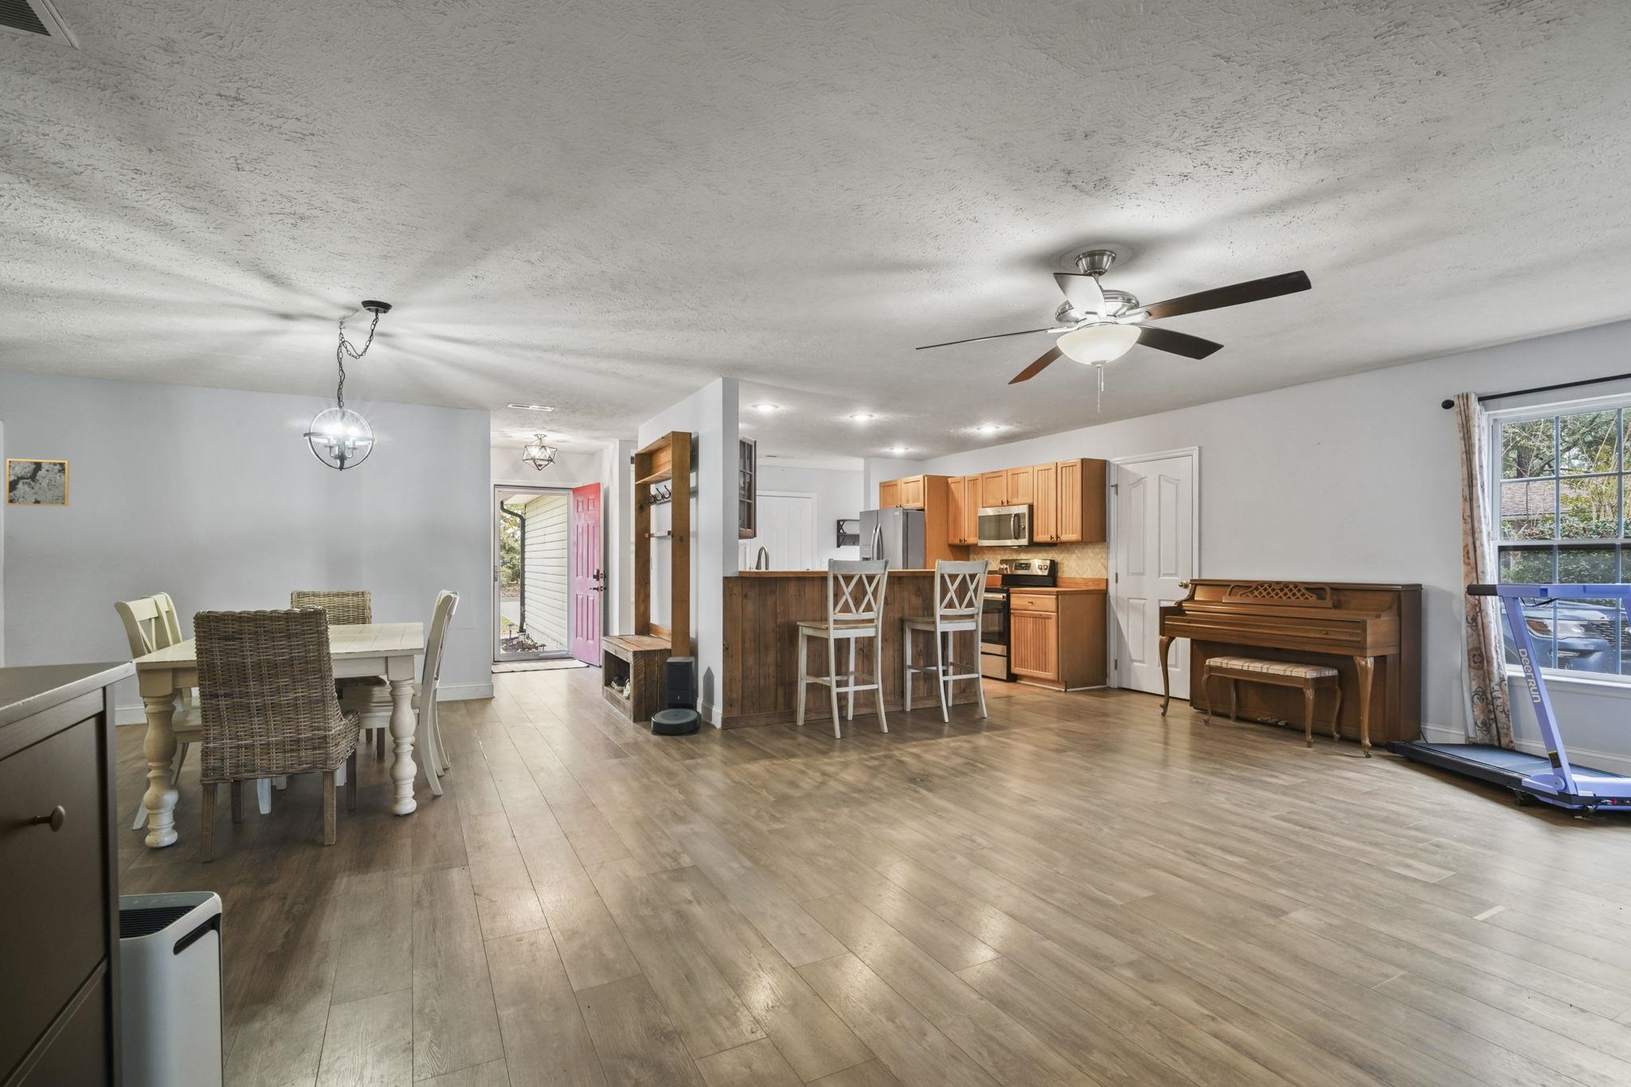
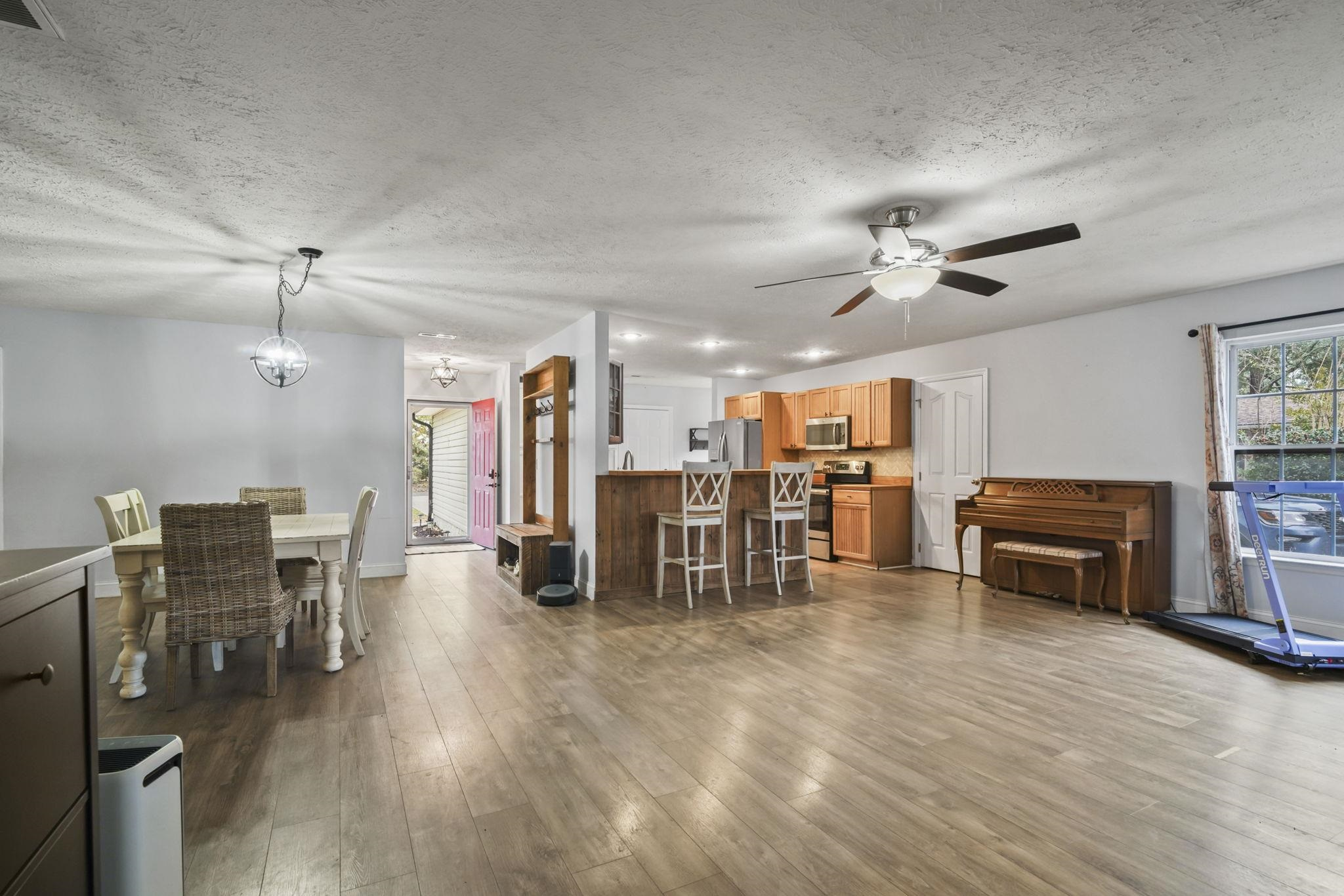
- wall art (38, 482)
